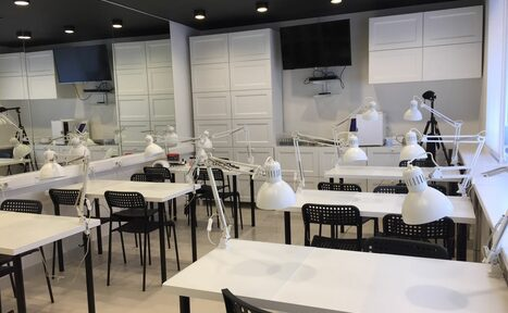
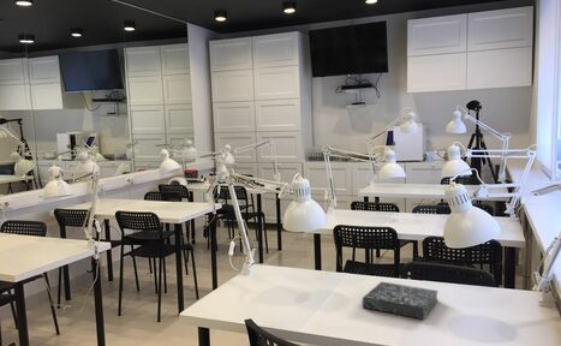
+ book (400, 298)
